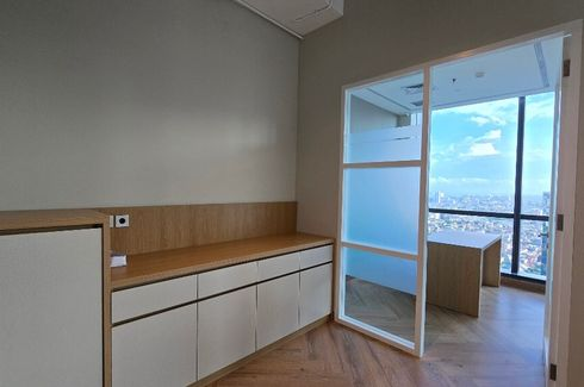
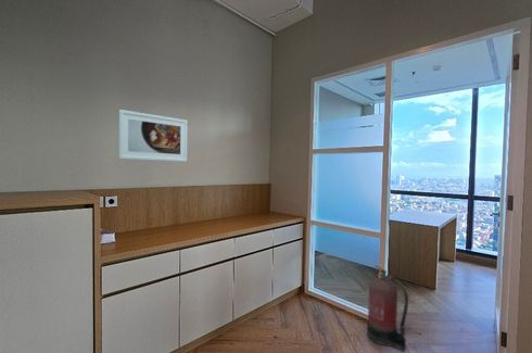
+ fire extinguisher (388, 304)
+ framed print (155, 138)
